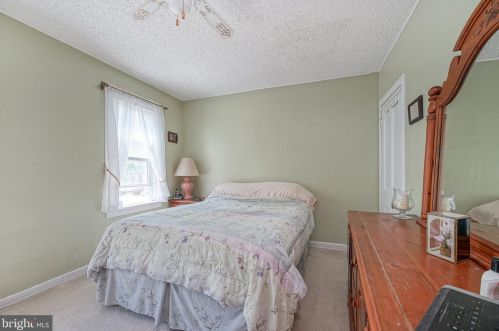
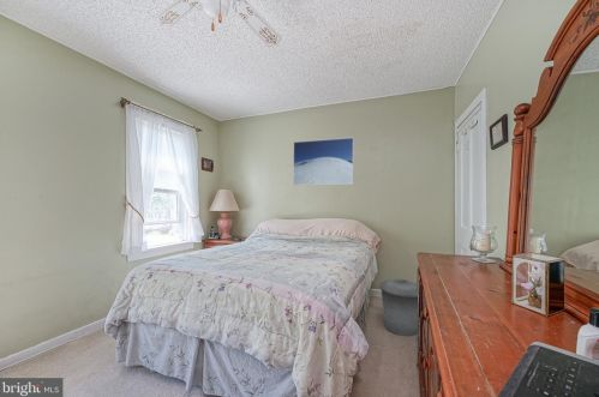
+ trash can (401, 303)
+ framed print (322, 162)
